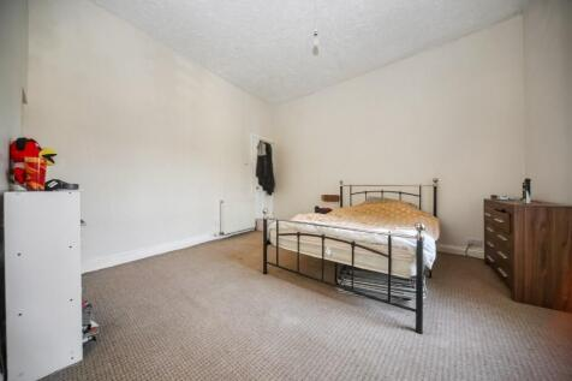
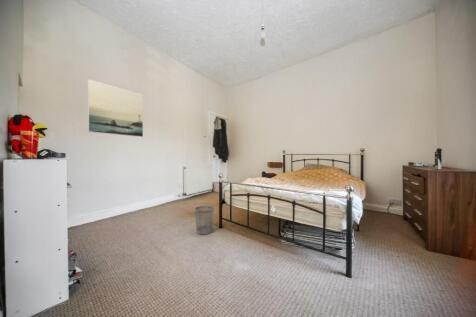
+ wastebasket (204, 219)
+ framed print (118, 111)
